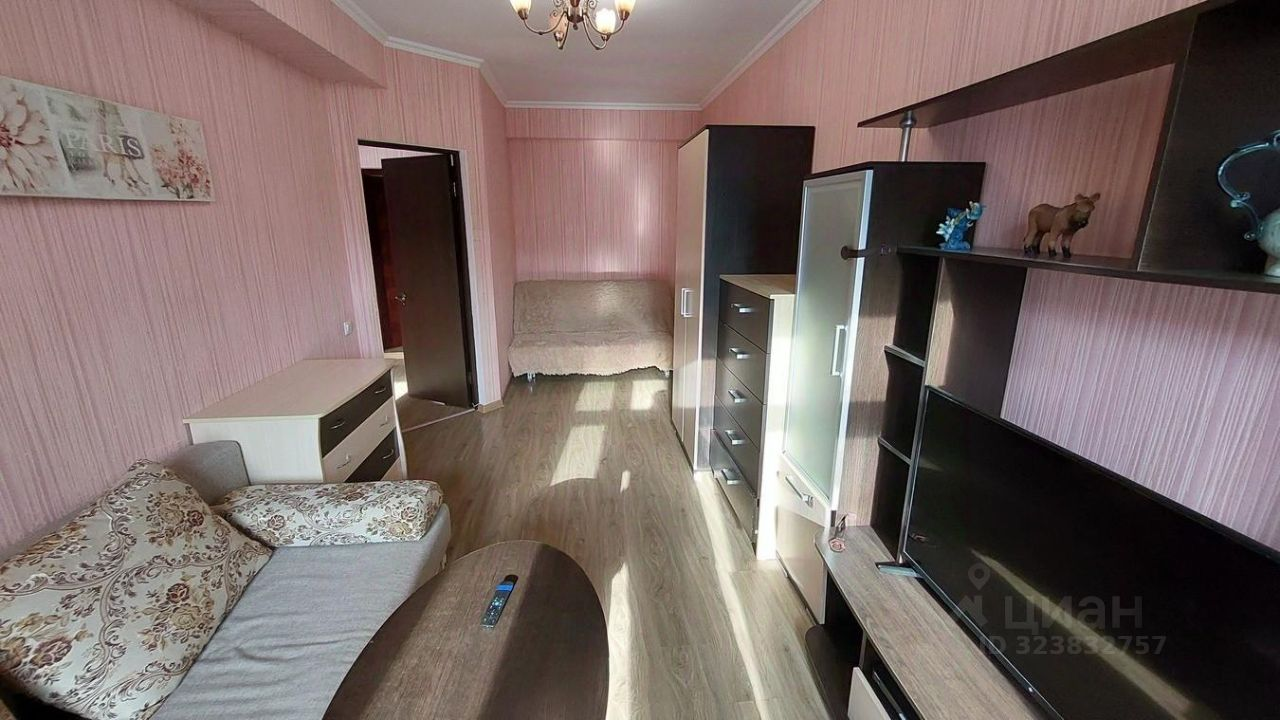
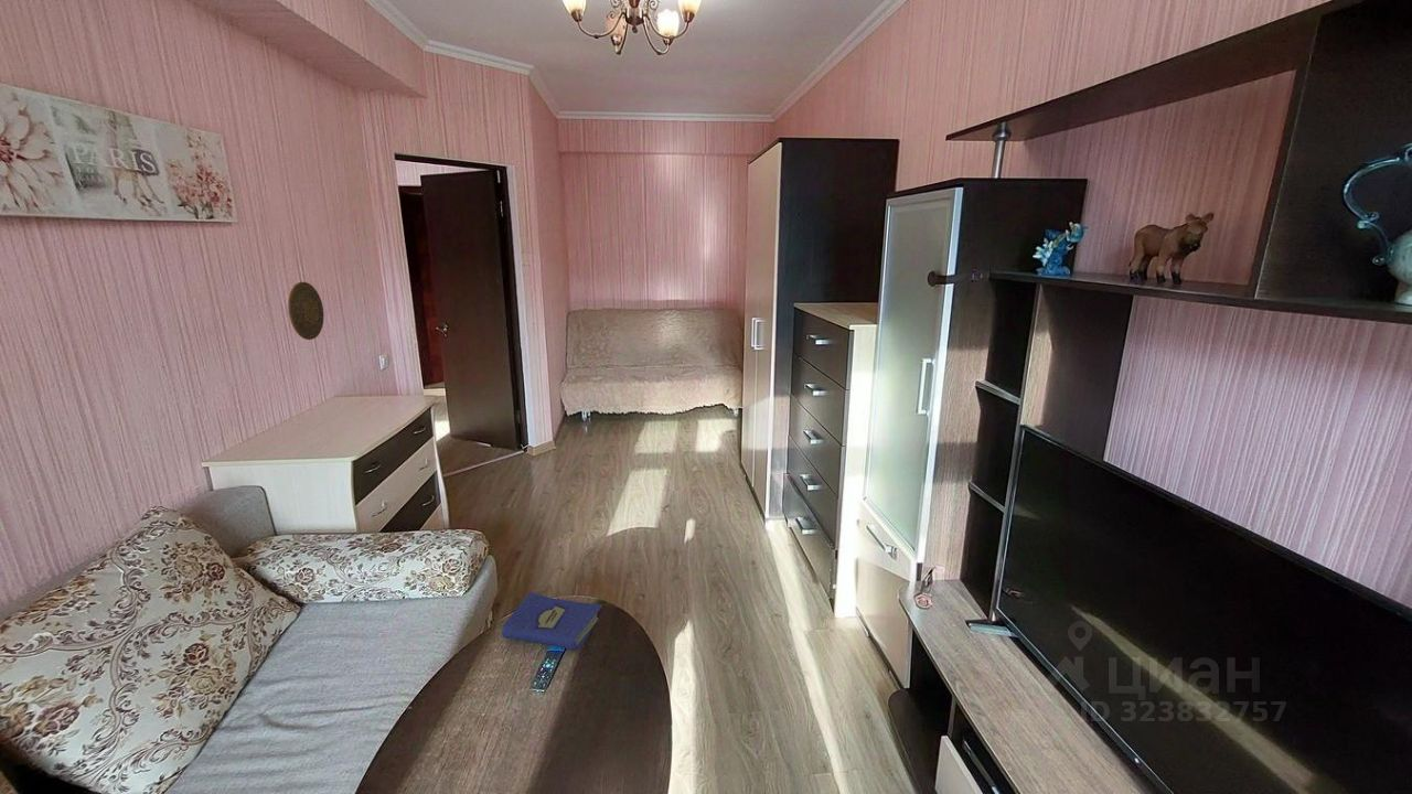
+ decorative plate (309, 311)
+ hardcover book (553, 621)
